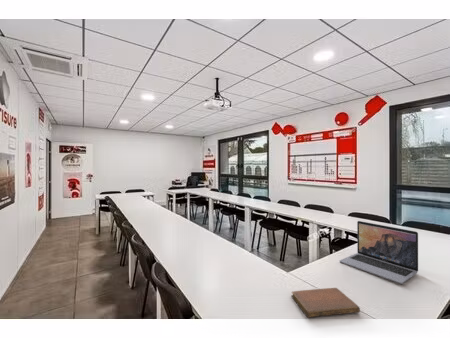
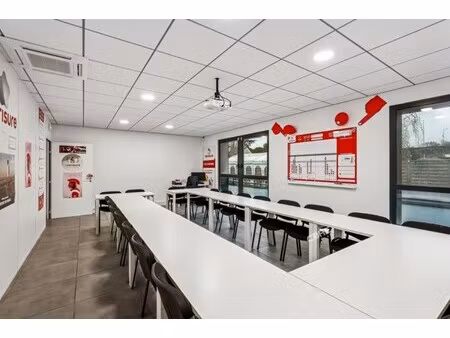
- laptop (376, 248)
- notebook (323, 301)
